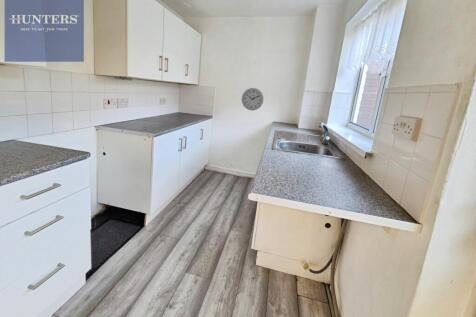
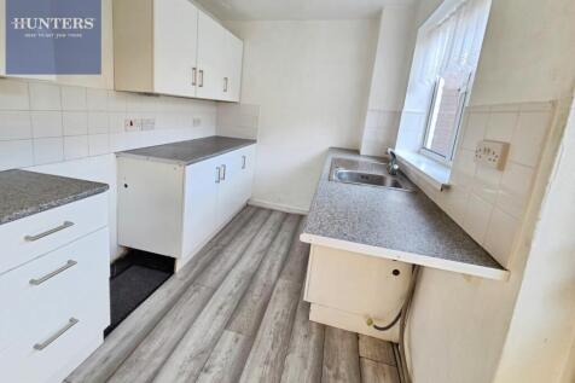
- wall clock (252, 99)
